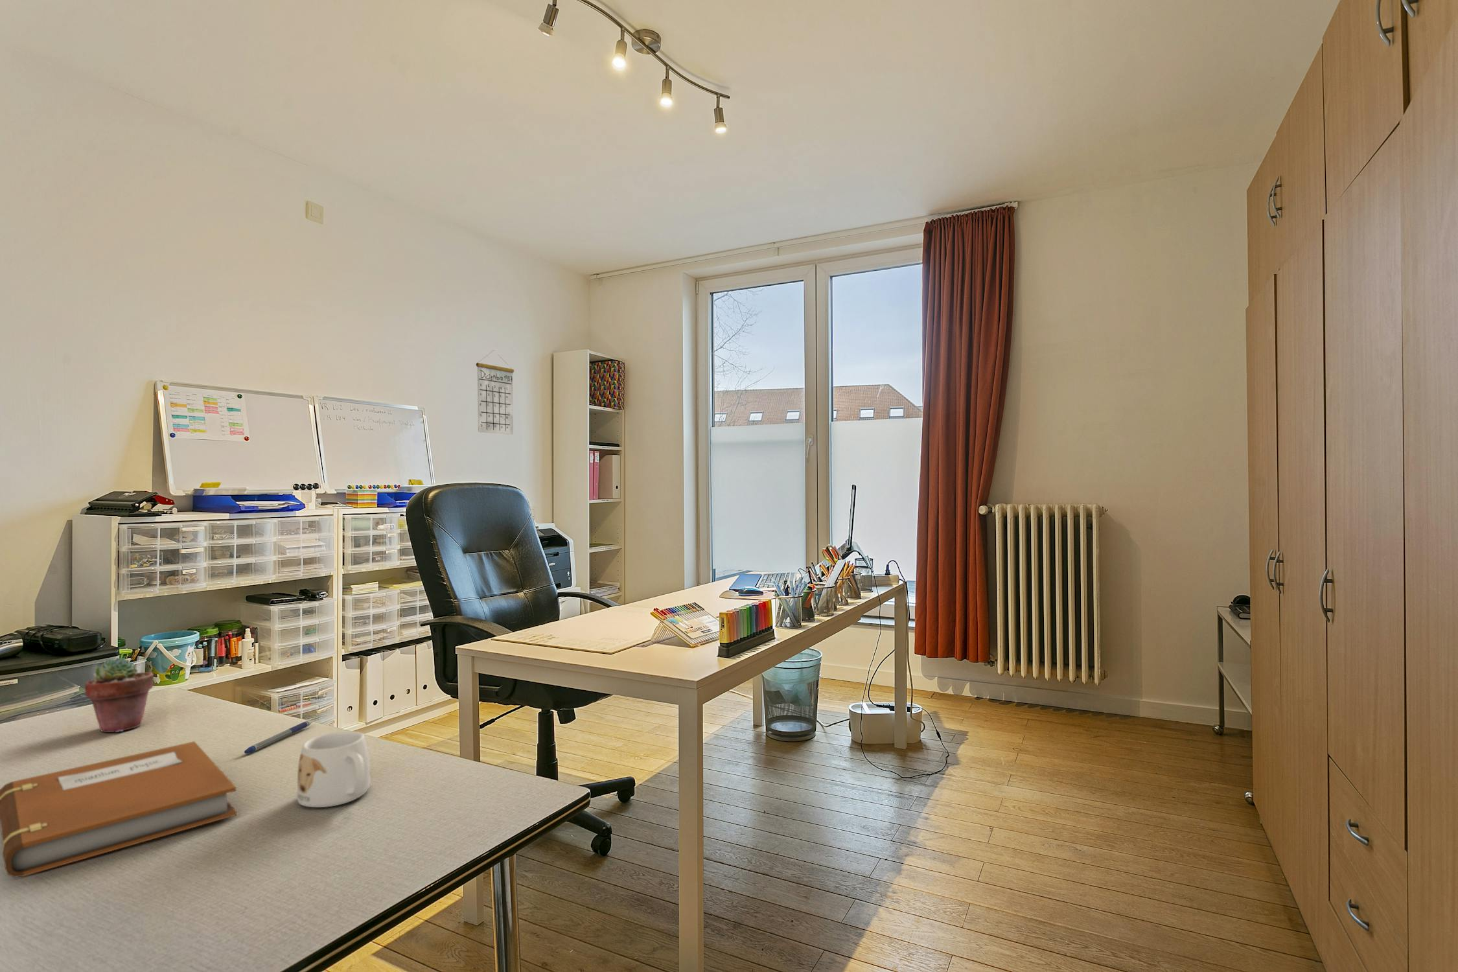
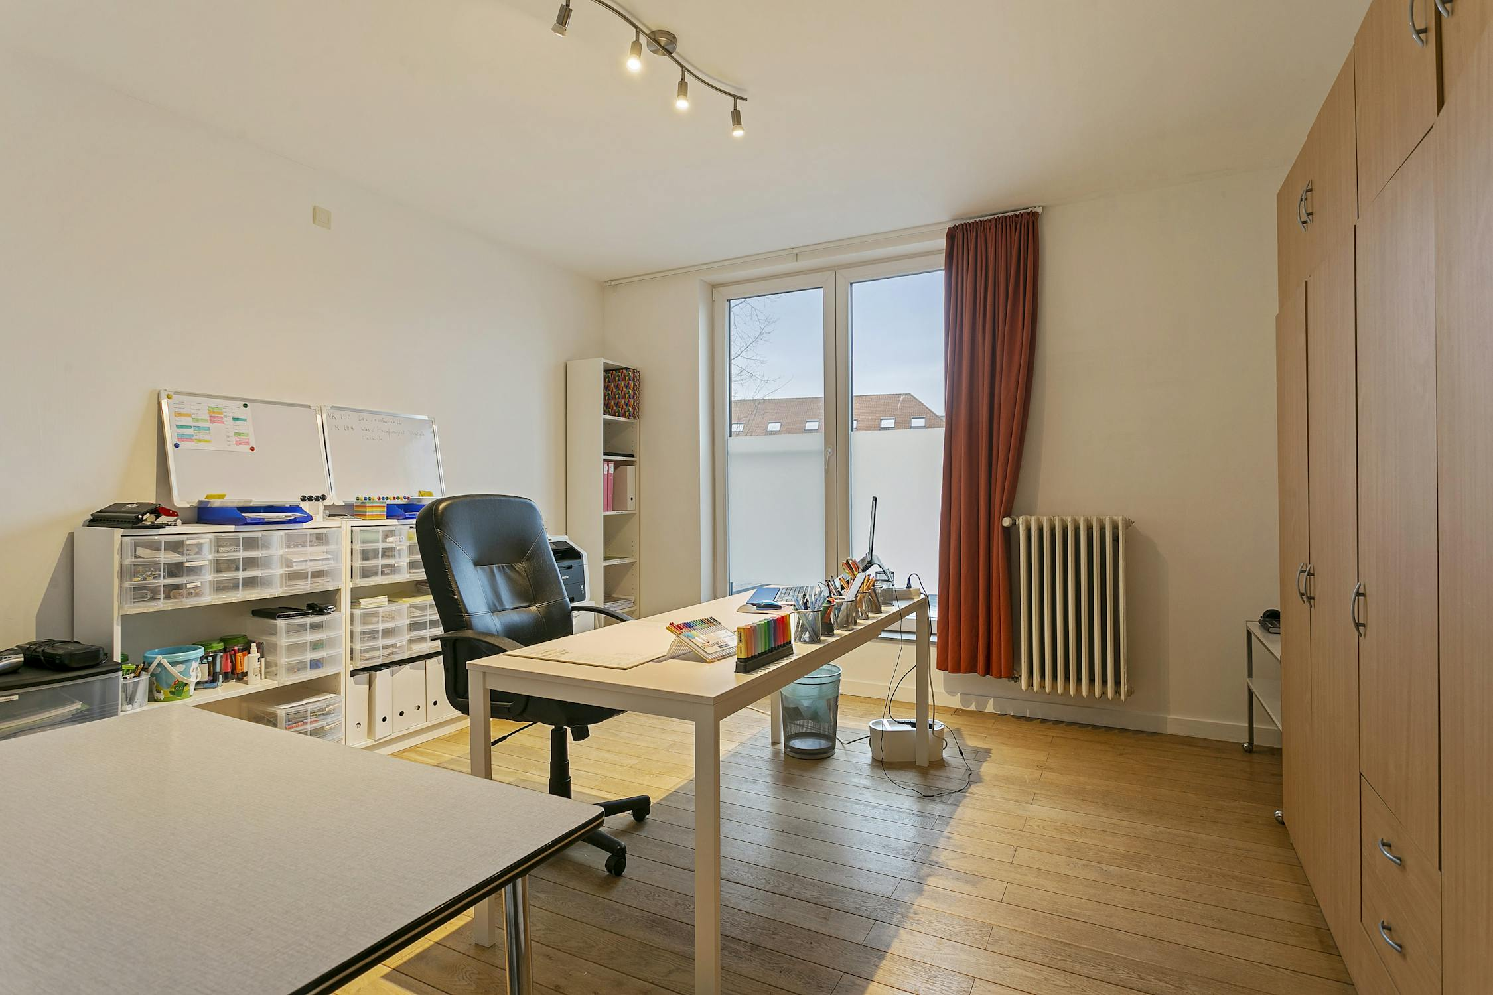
- calendar (496, 392)
- notebook (115, 797)
- pen (282, 734)
- mug (340, 770)
- potted succulent (120, 691)
